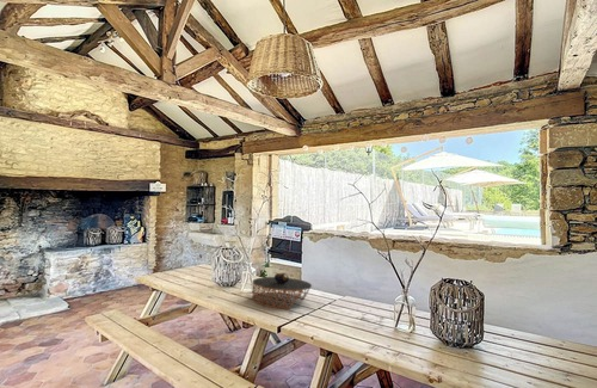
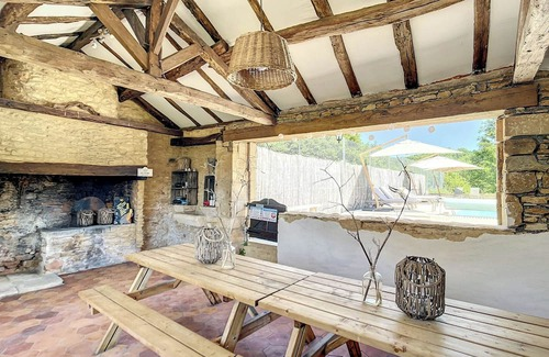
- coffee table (281, 287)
